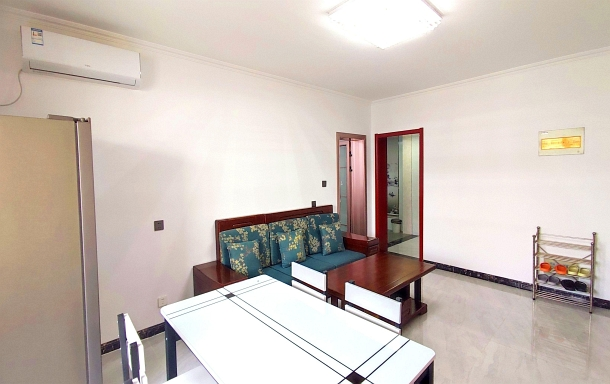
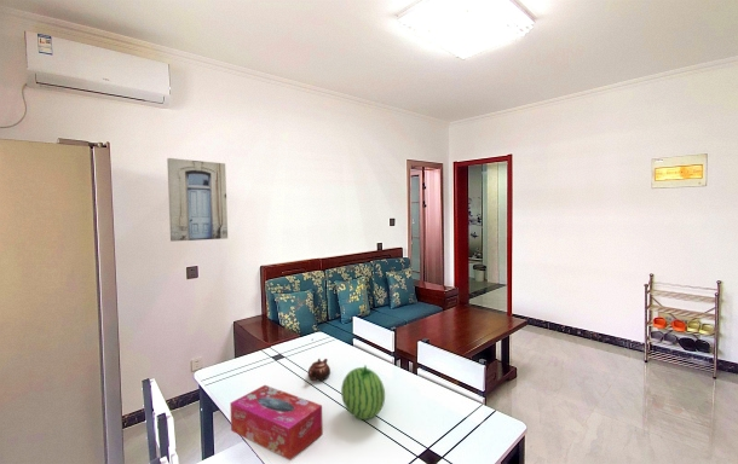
+ wall art (198, 201)
+ tissue box (276, 418)
+ fruit (363, 389)
+ teapot (318, 367)
